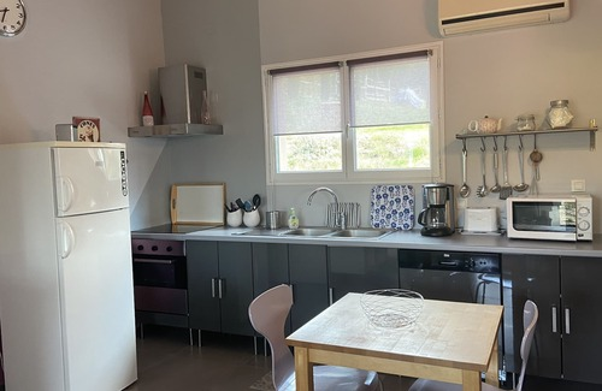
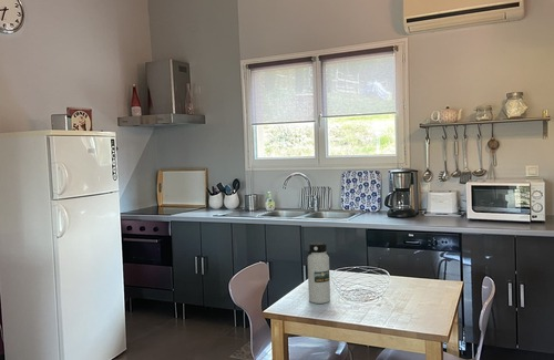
+ water bottle (318, 271)
